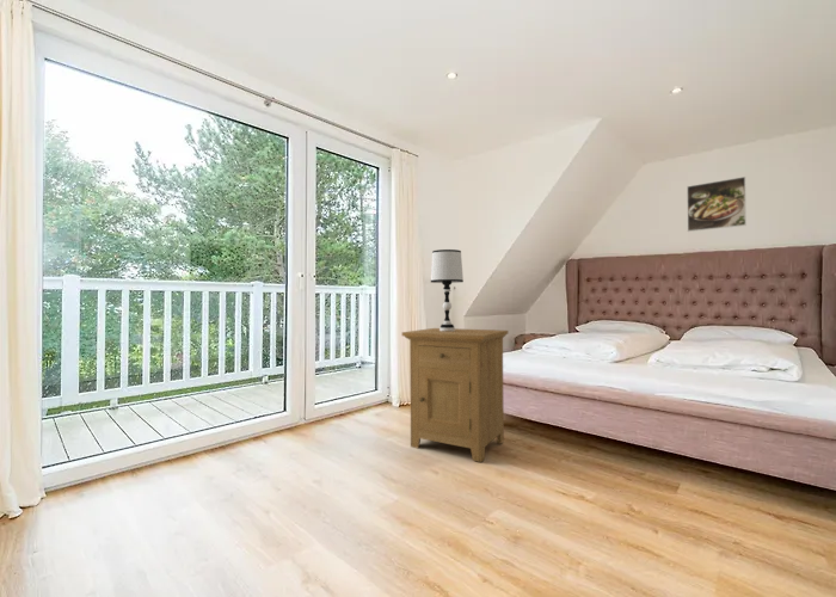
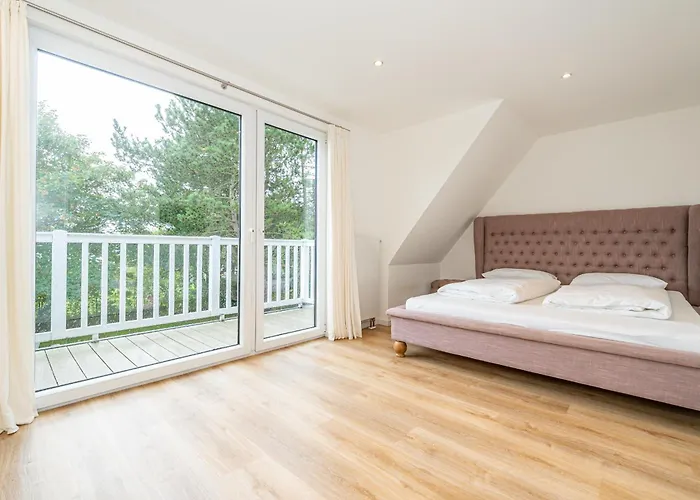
- nightstand (456, 388)
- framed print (715, 204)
- table lamp (447, 290)
